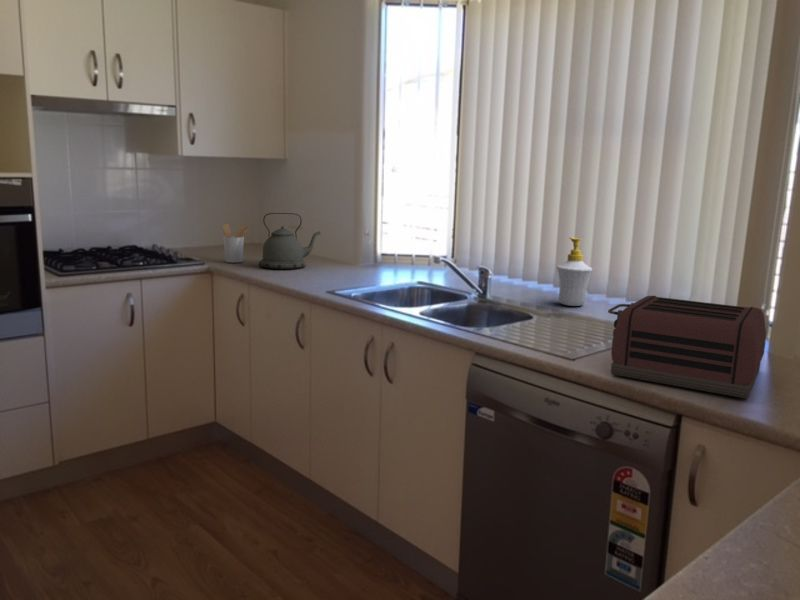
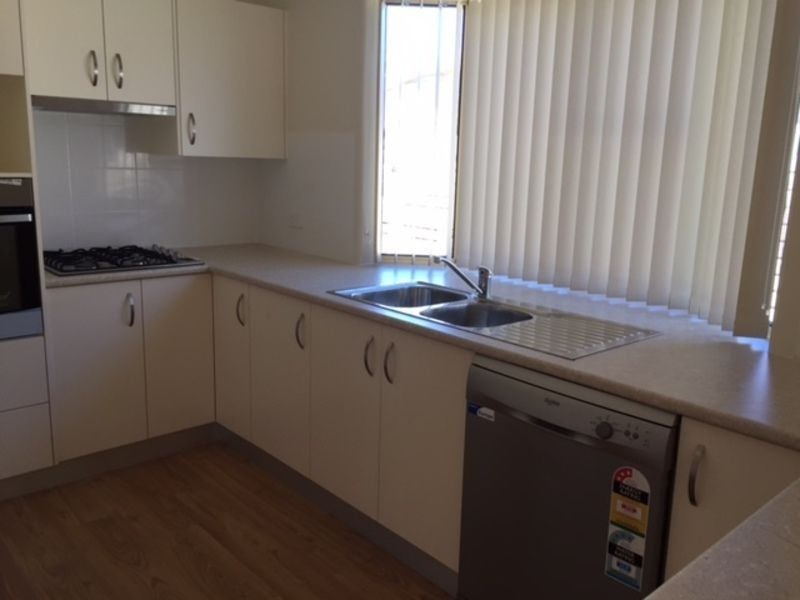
- toaster (682, 339)
- kettle (285, 239)
- utensil holder (237, 242)
- soap bottle (574, 271)
